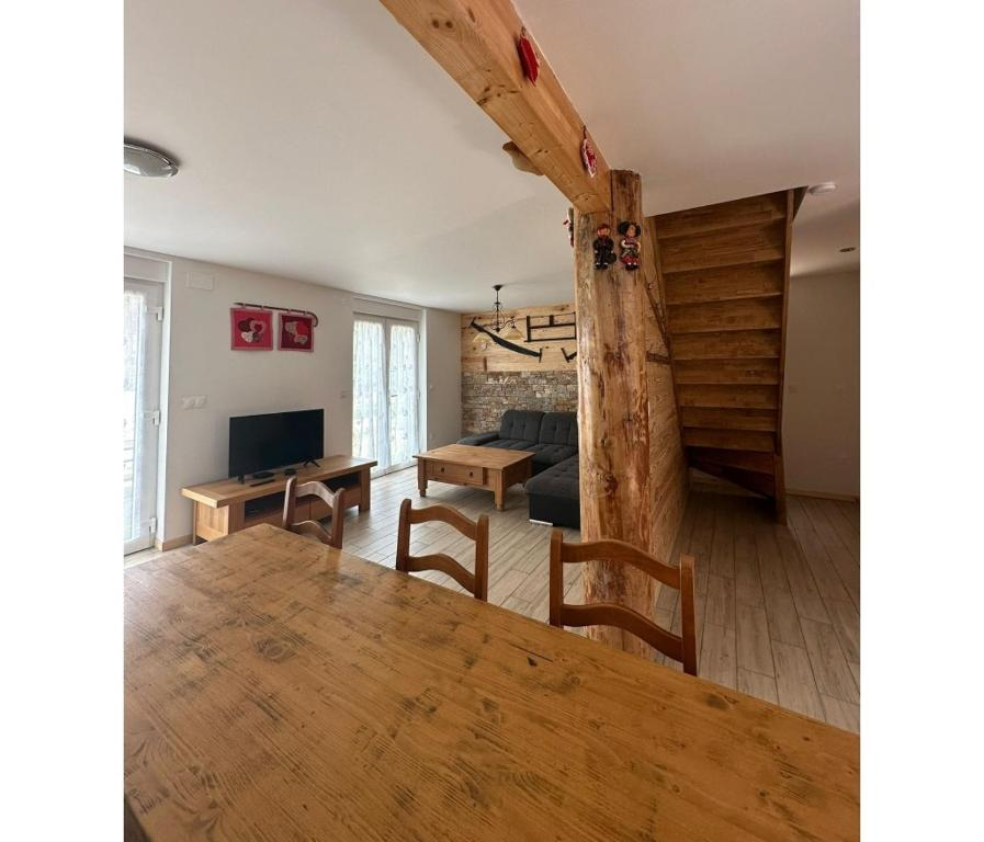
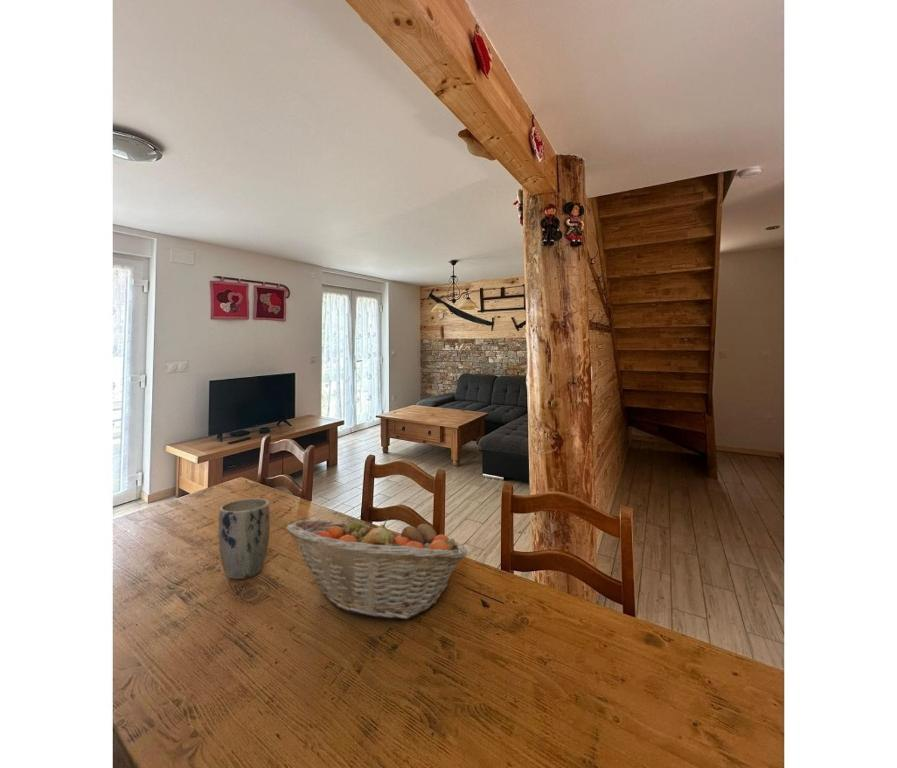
+ fruit basket (376, 551)
+ plant pot (244, 538)
